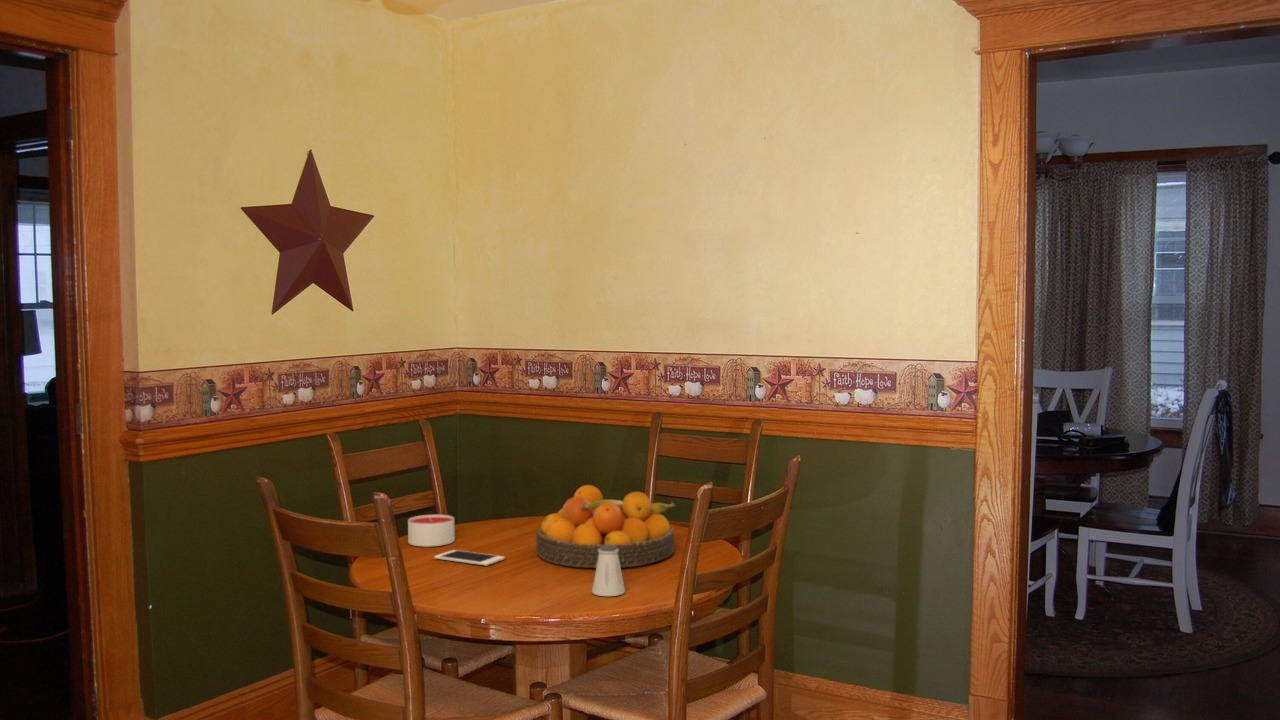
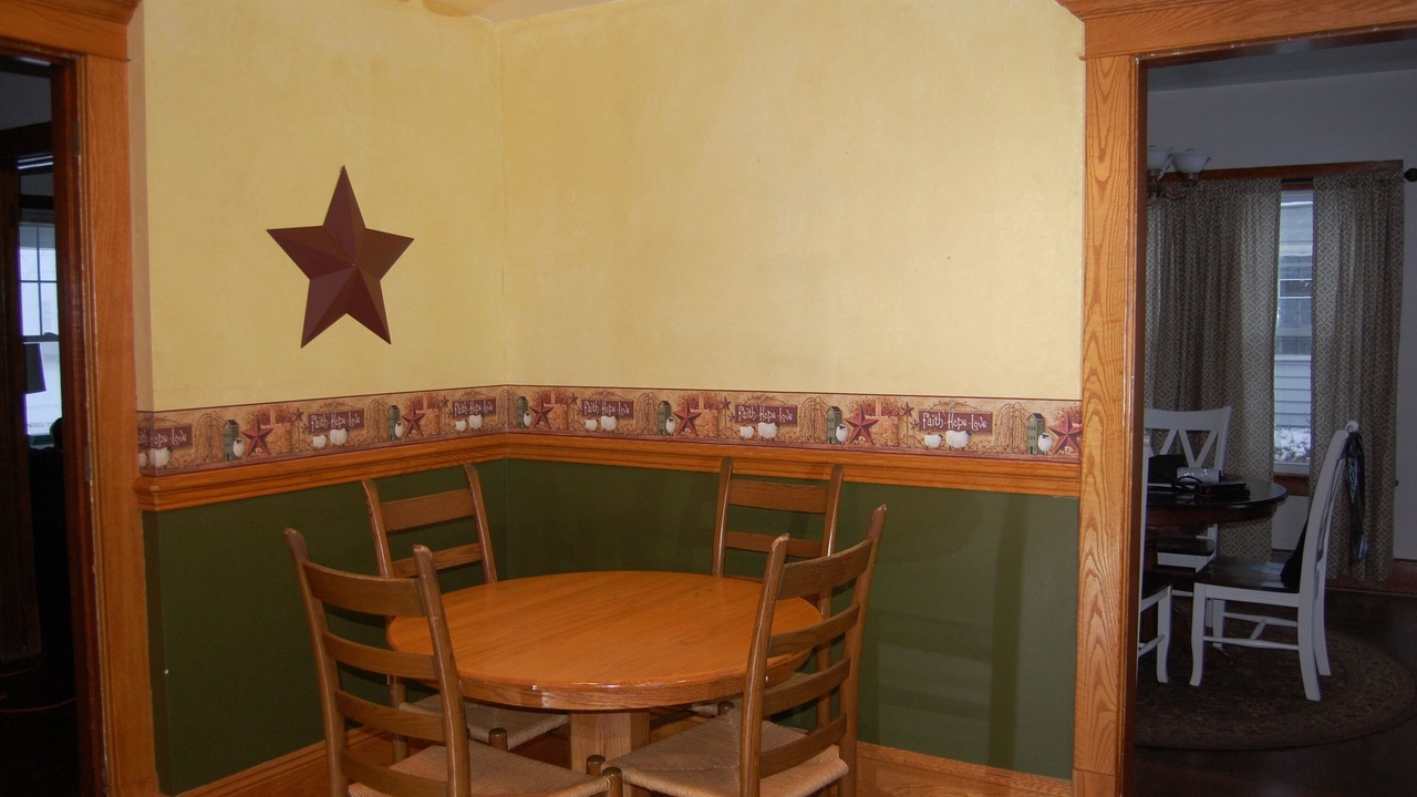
- cell phone (469, 557)
- saltshaker (608, 569)
- fruit bowl (605, 521)
- candle (431, 529)
